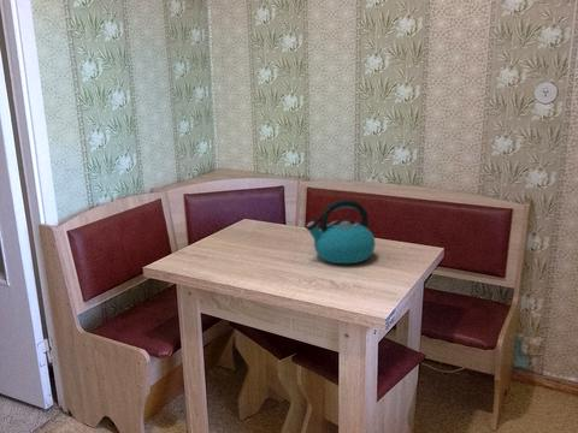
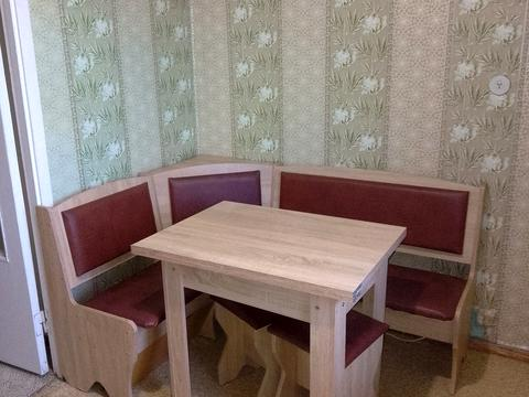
- kettle (340, 229)
